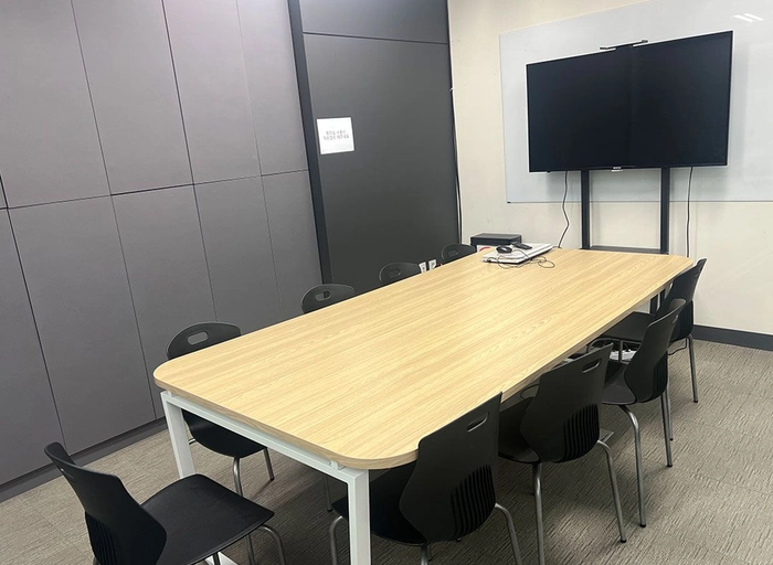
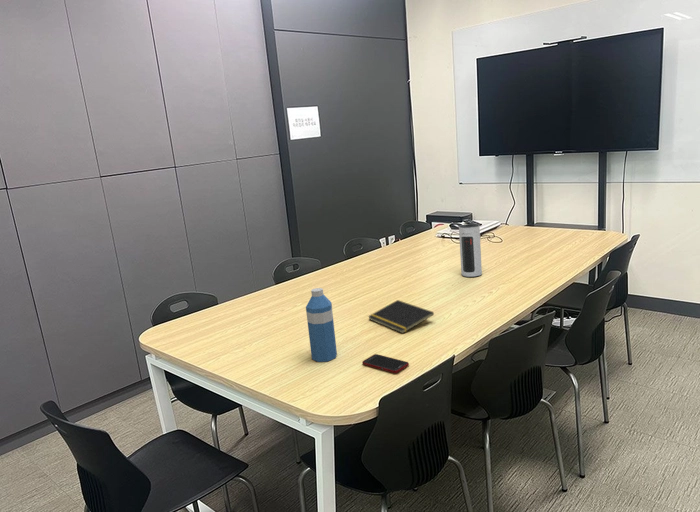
+ speaker (470, 249)
+ notepad (400, 315)
+ water bottle (320, 323)
+ cell phone (385, 363)
